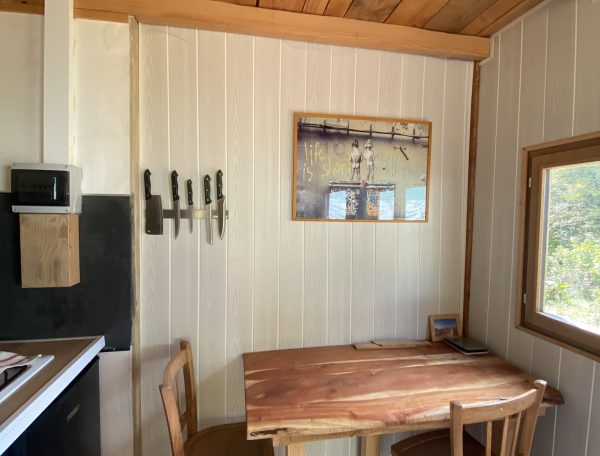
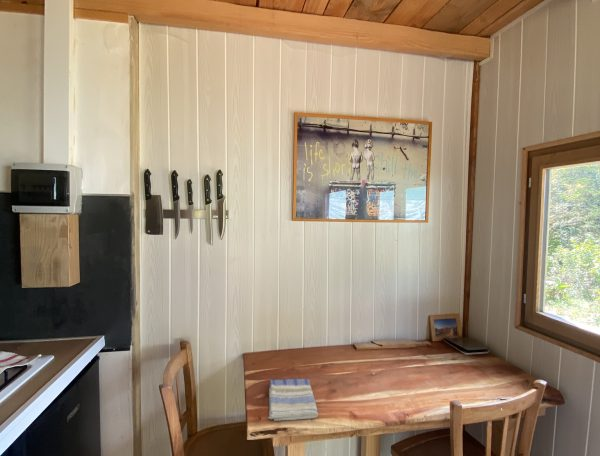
+ dish towel (291, 396)
